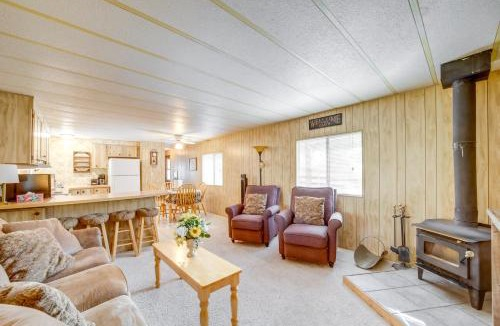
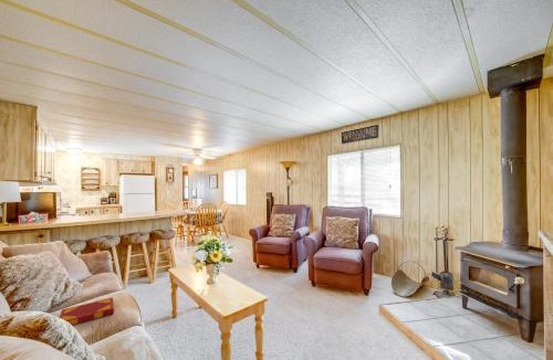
+ hardback book (87, 311)
